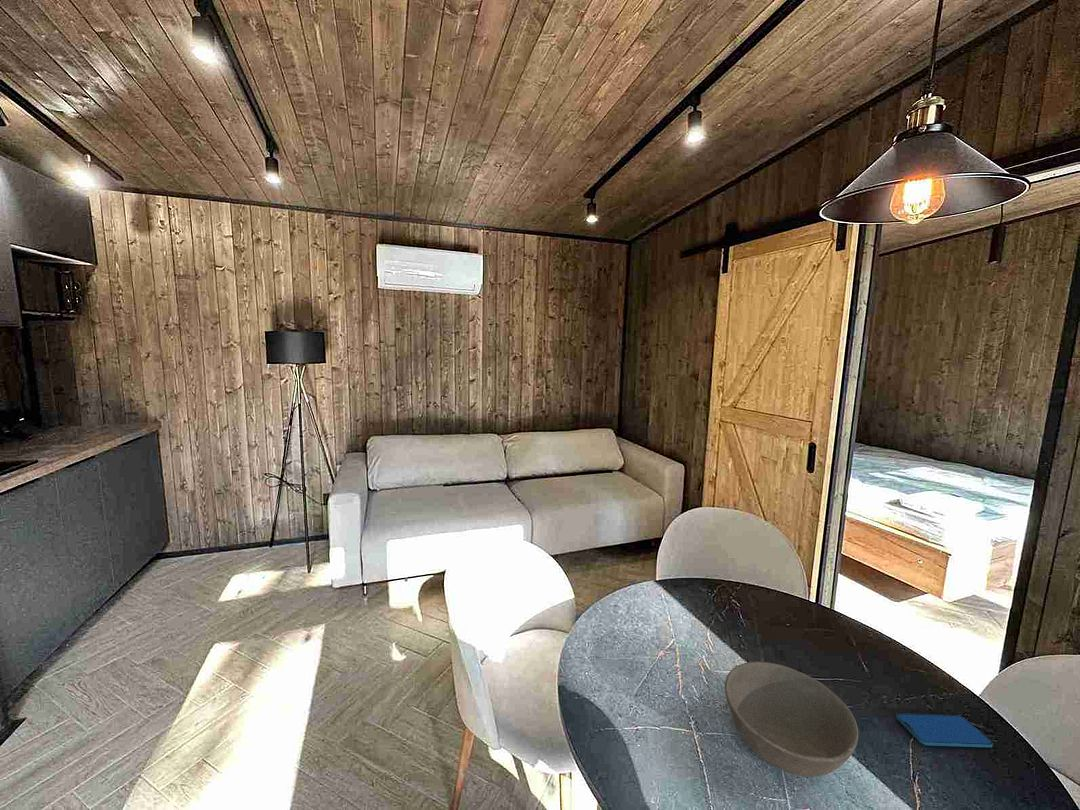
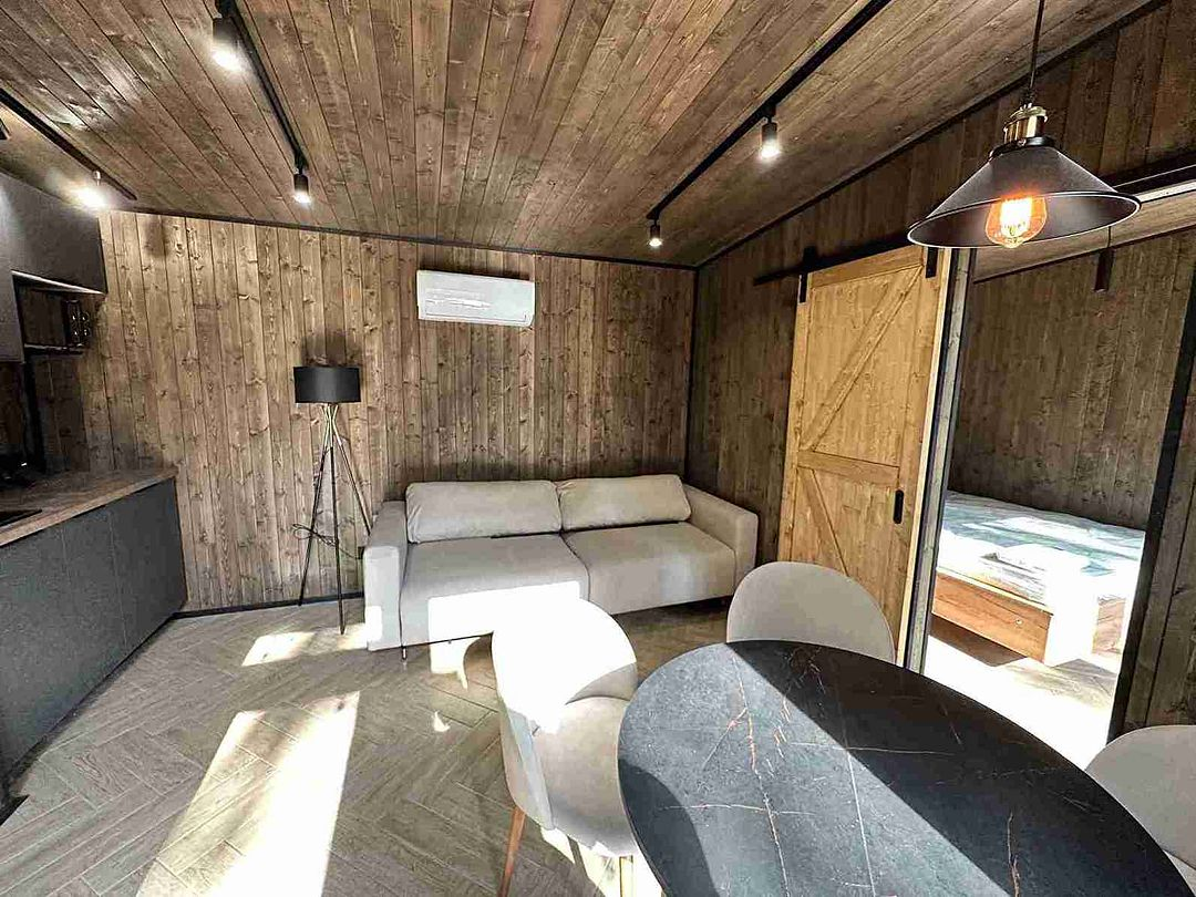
- bowl (785, 724)
- smartphone (942, 729)
